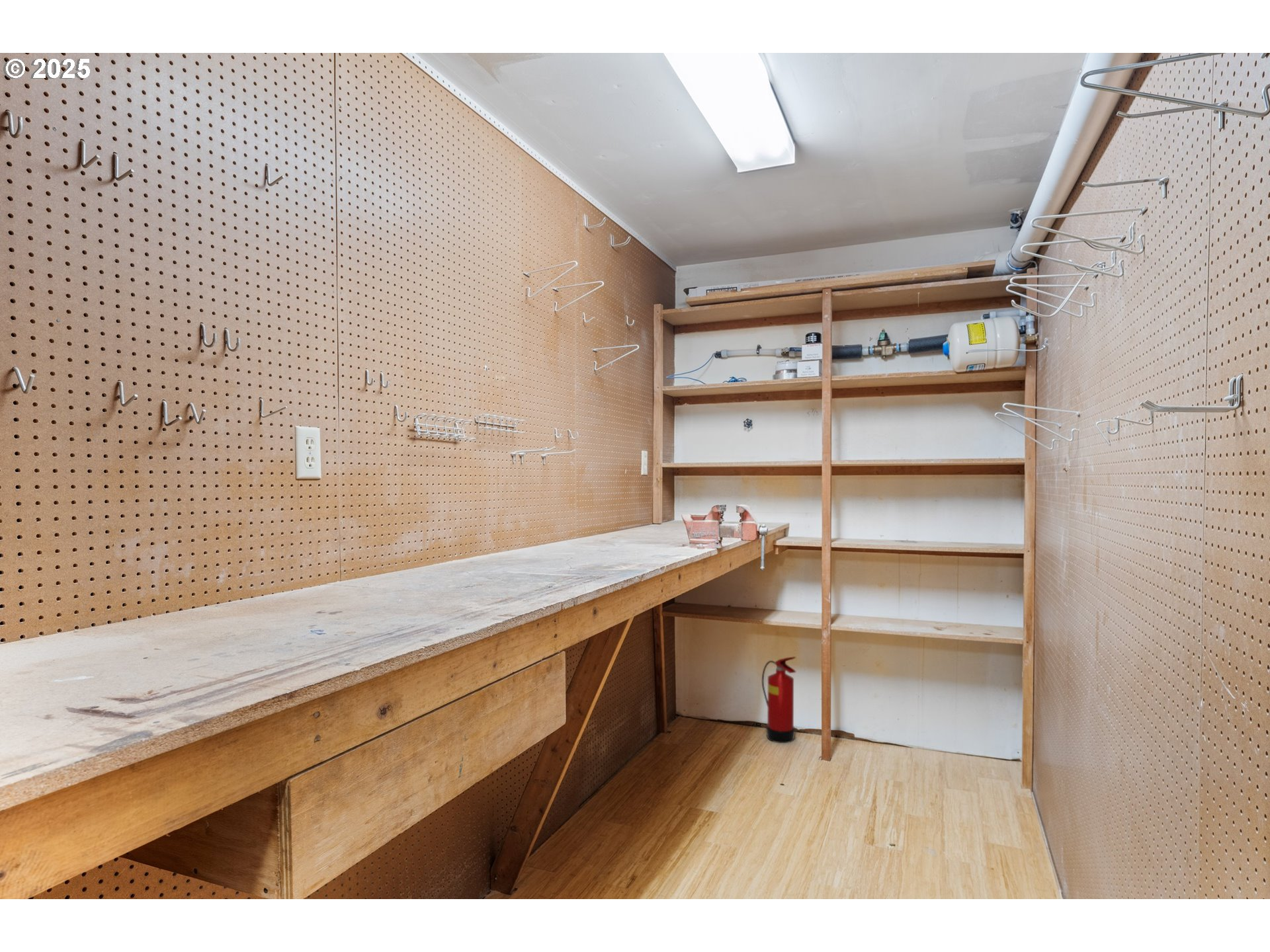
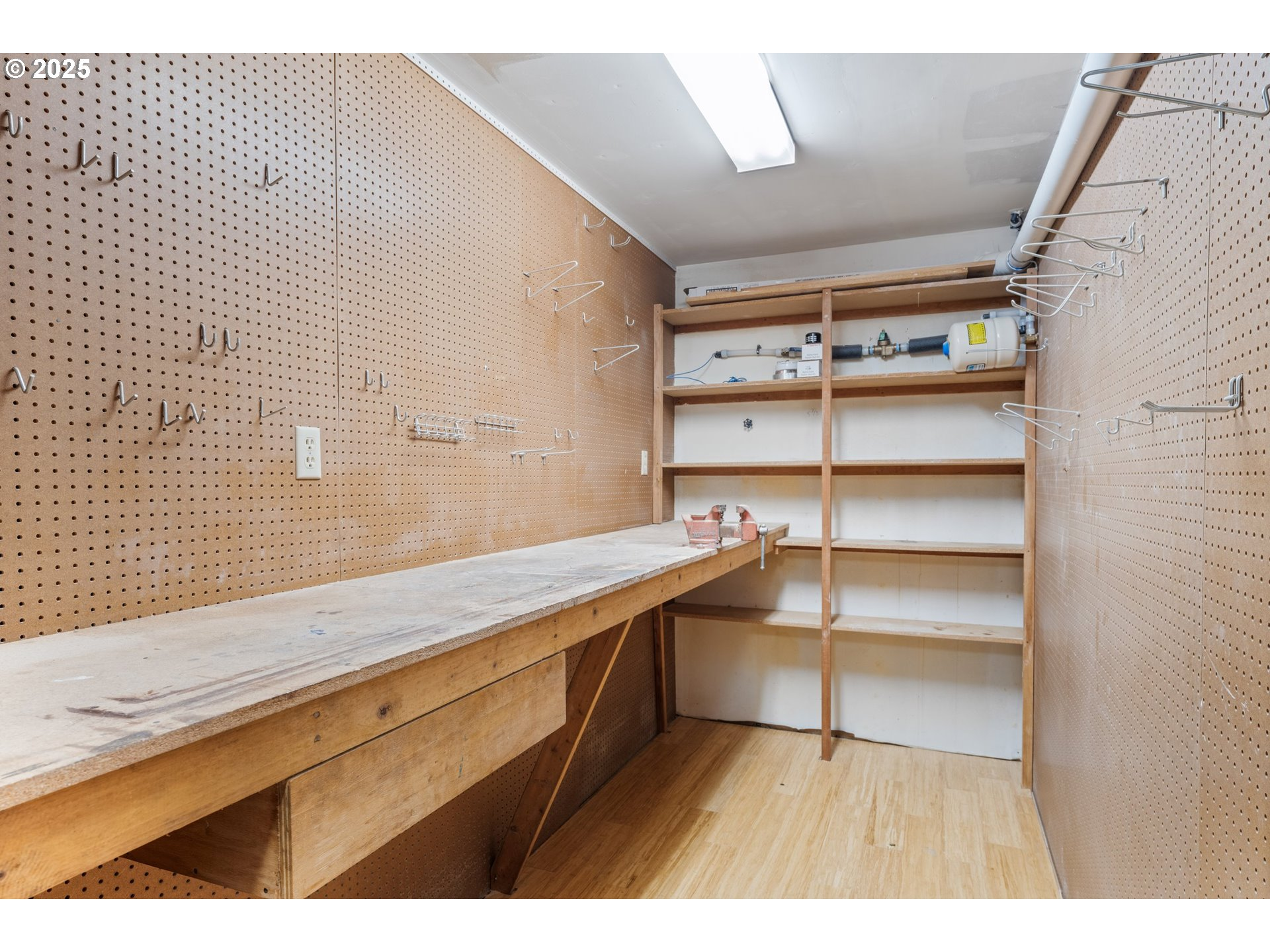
- fire extinguisher (778, 694)
